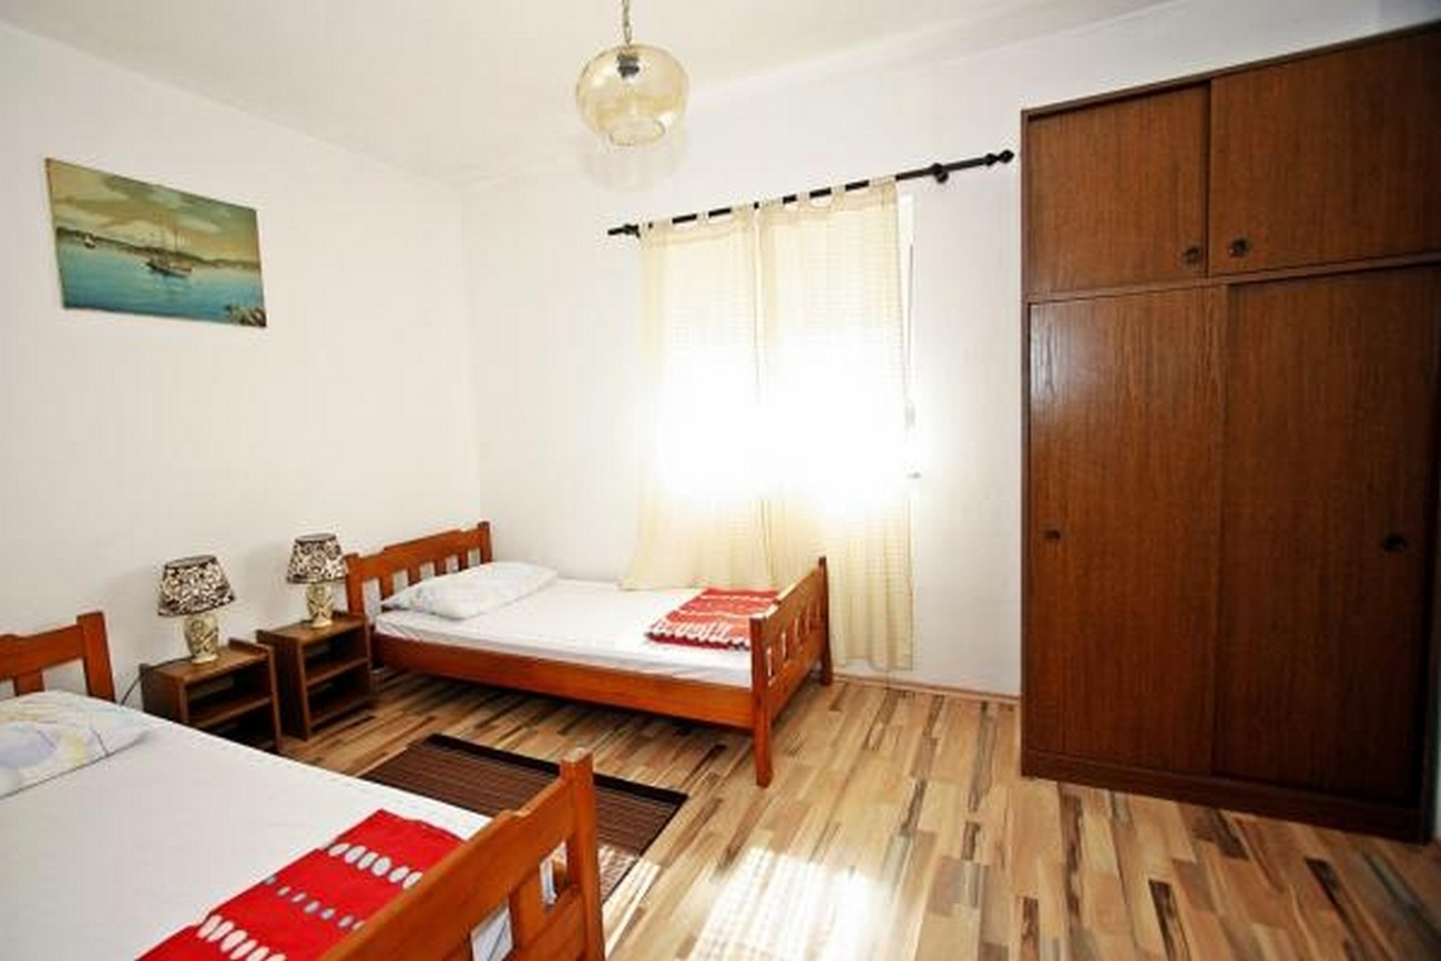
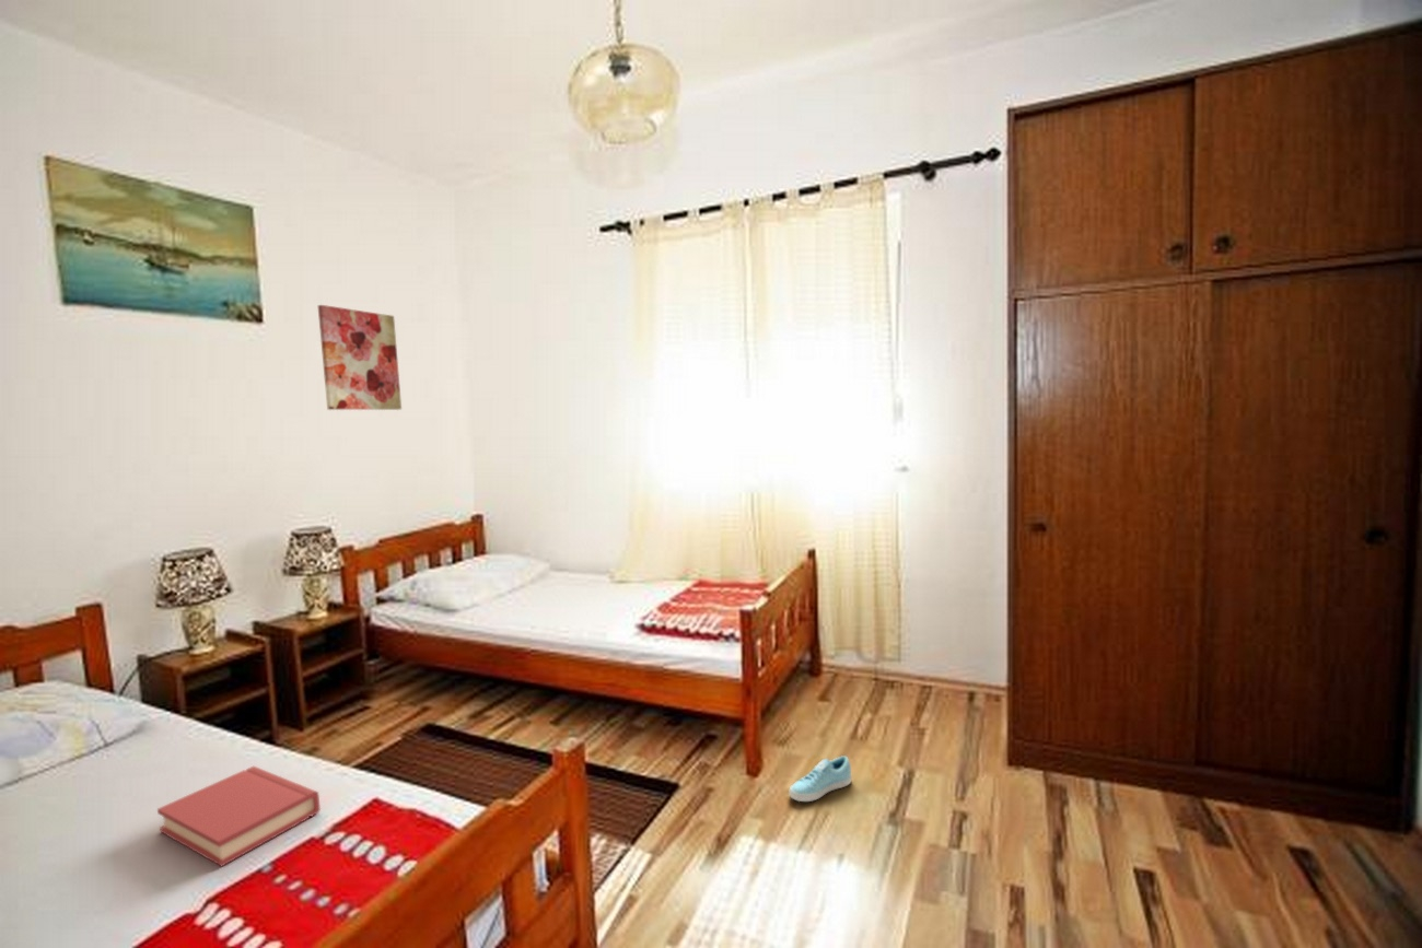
+ hardback book (240, 810)
+ wall art (362, 360)
+ sneaker (819, 774)
